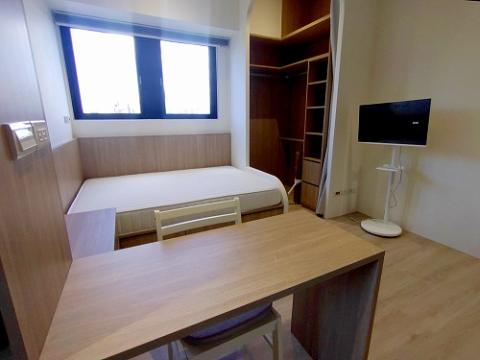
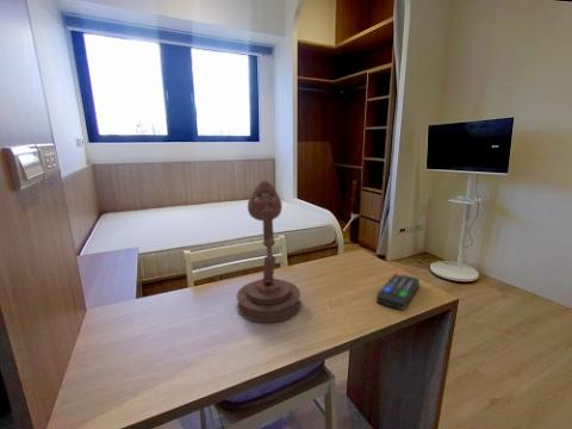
+ remote control (398, 288)
+ desk lamp (267, 244)
